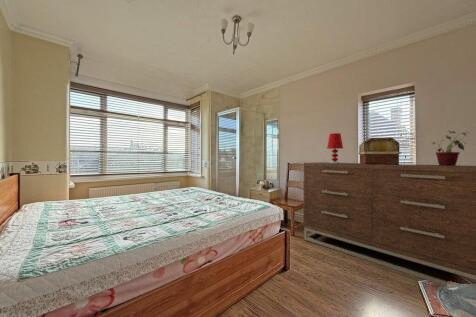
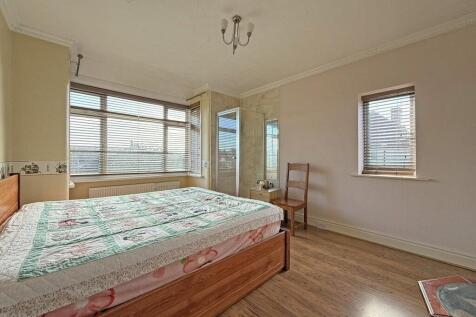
- potted plant (450, 147)
- table lamp (334, 148)
- decorative box (378, 151)
- dresser (379, 209)
